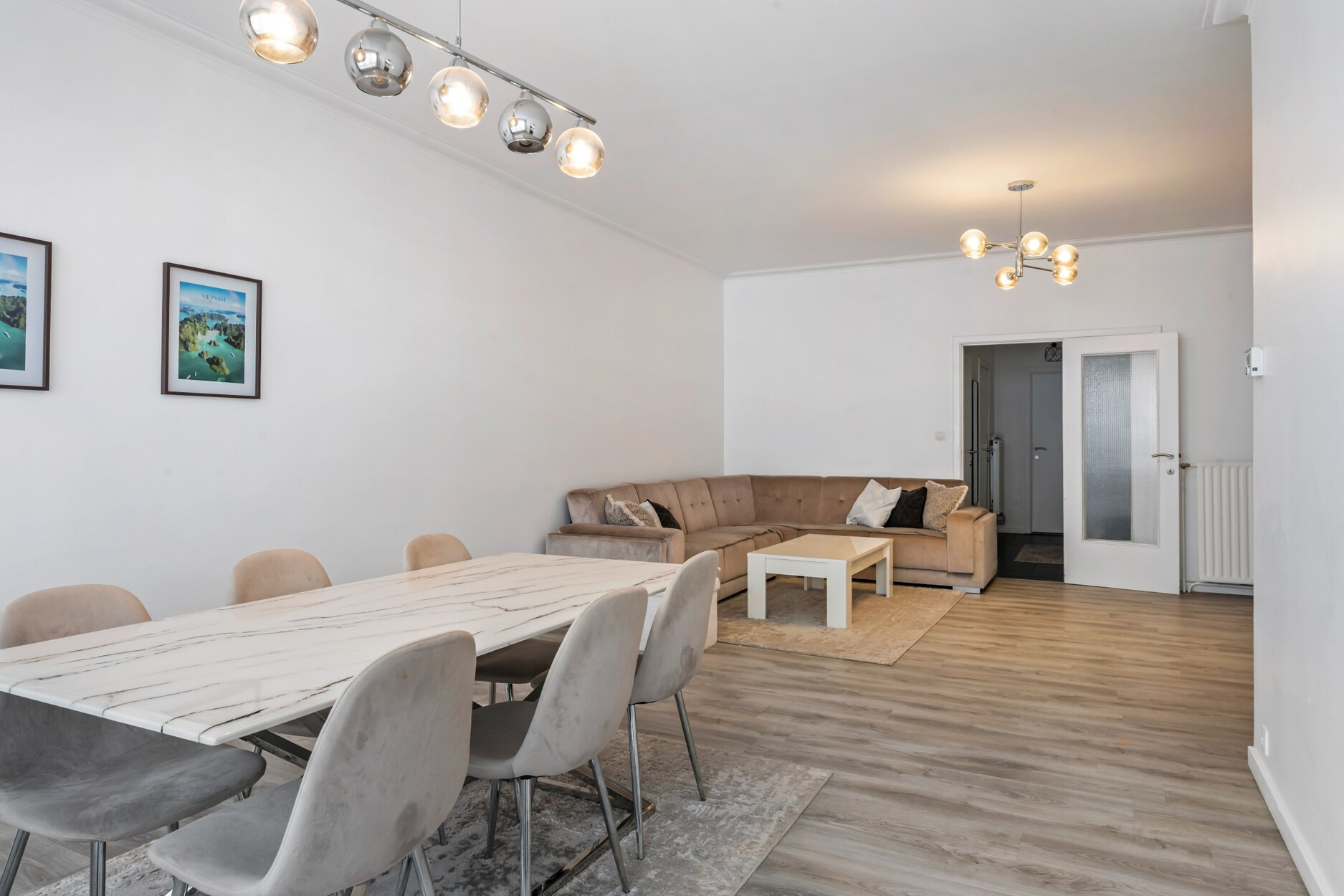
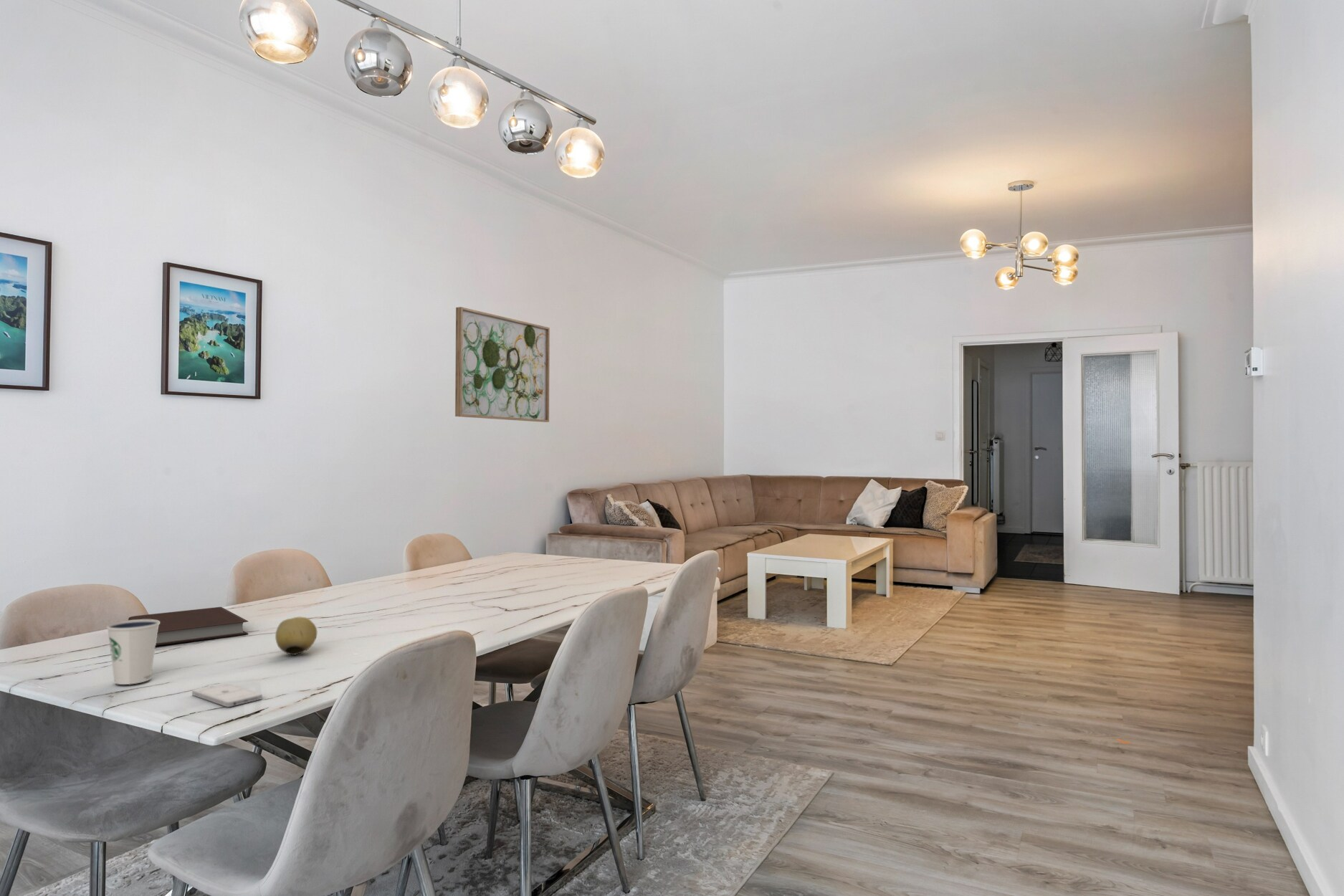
+ wall art (507, 368)
+ smartphone (227, 694)
+ fruit (296, 635)
+ notebook (187, 625)
+ dixie cup (133, 652)
